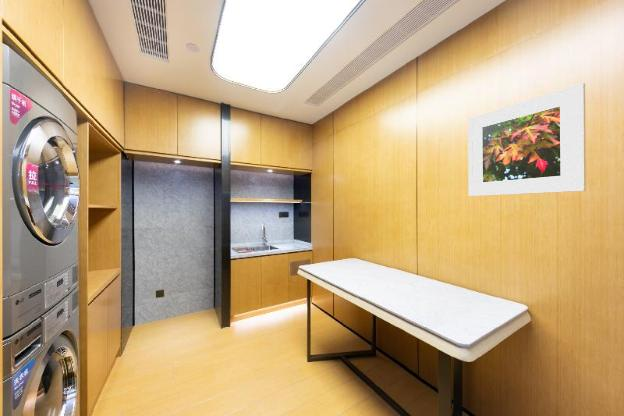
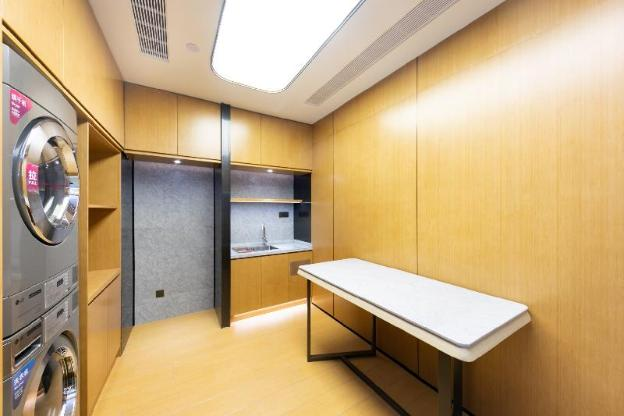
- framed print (517, 148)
